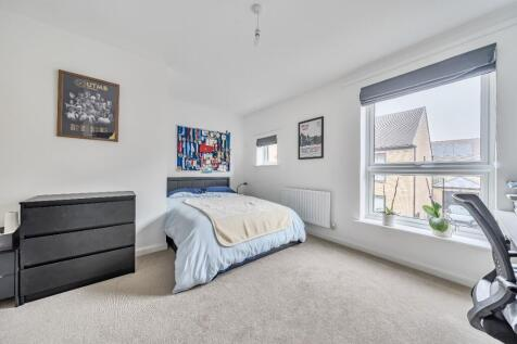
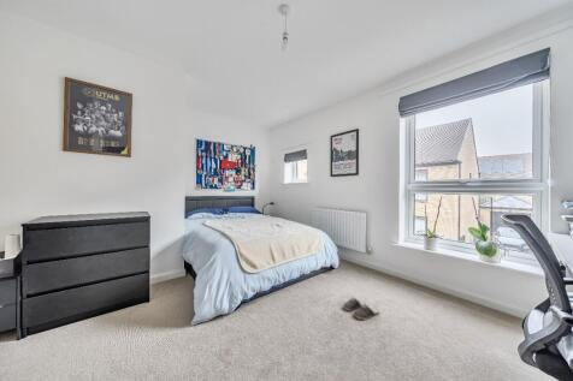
+ slipper (360, 305)
